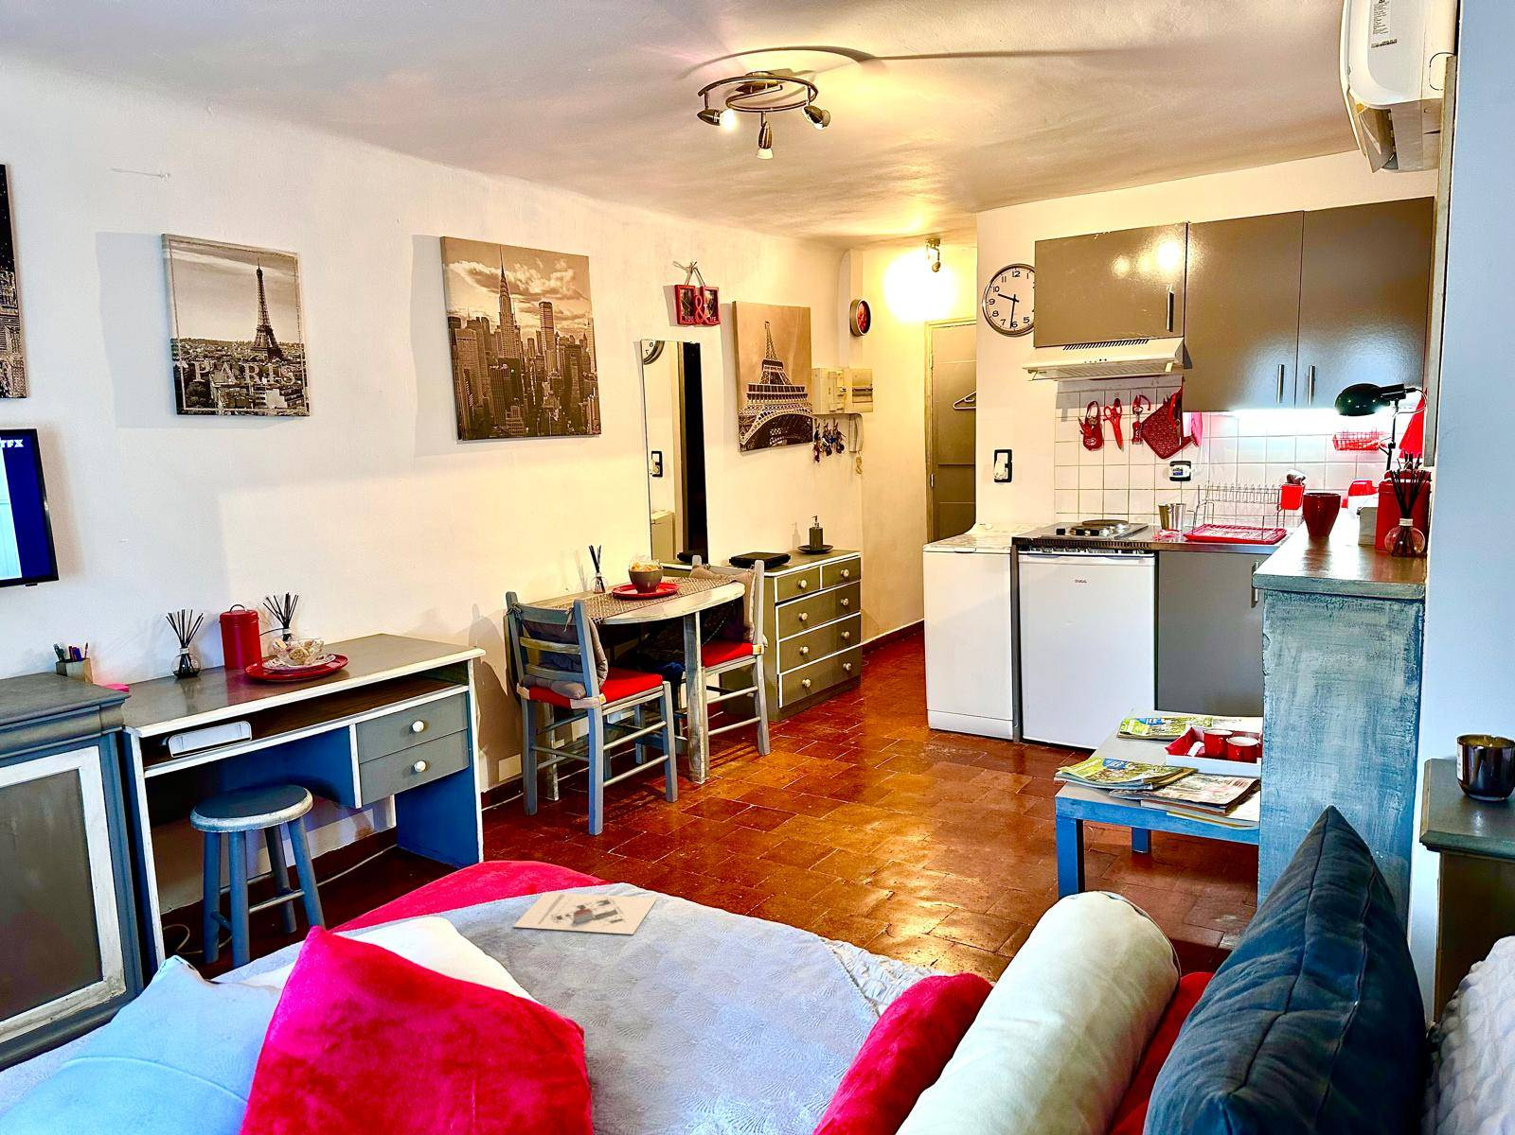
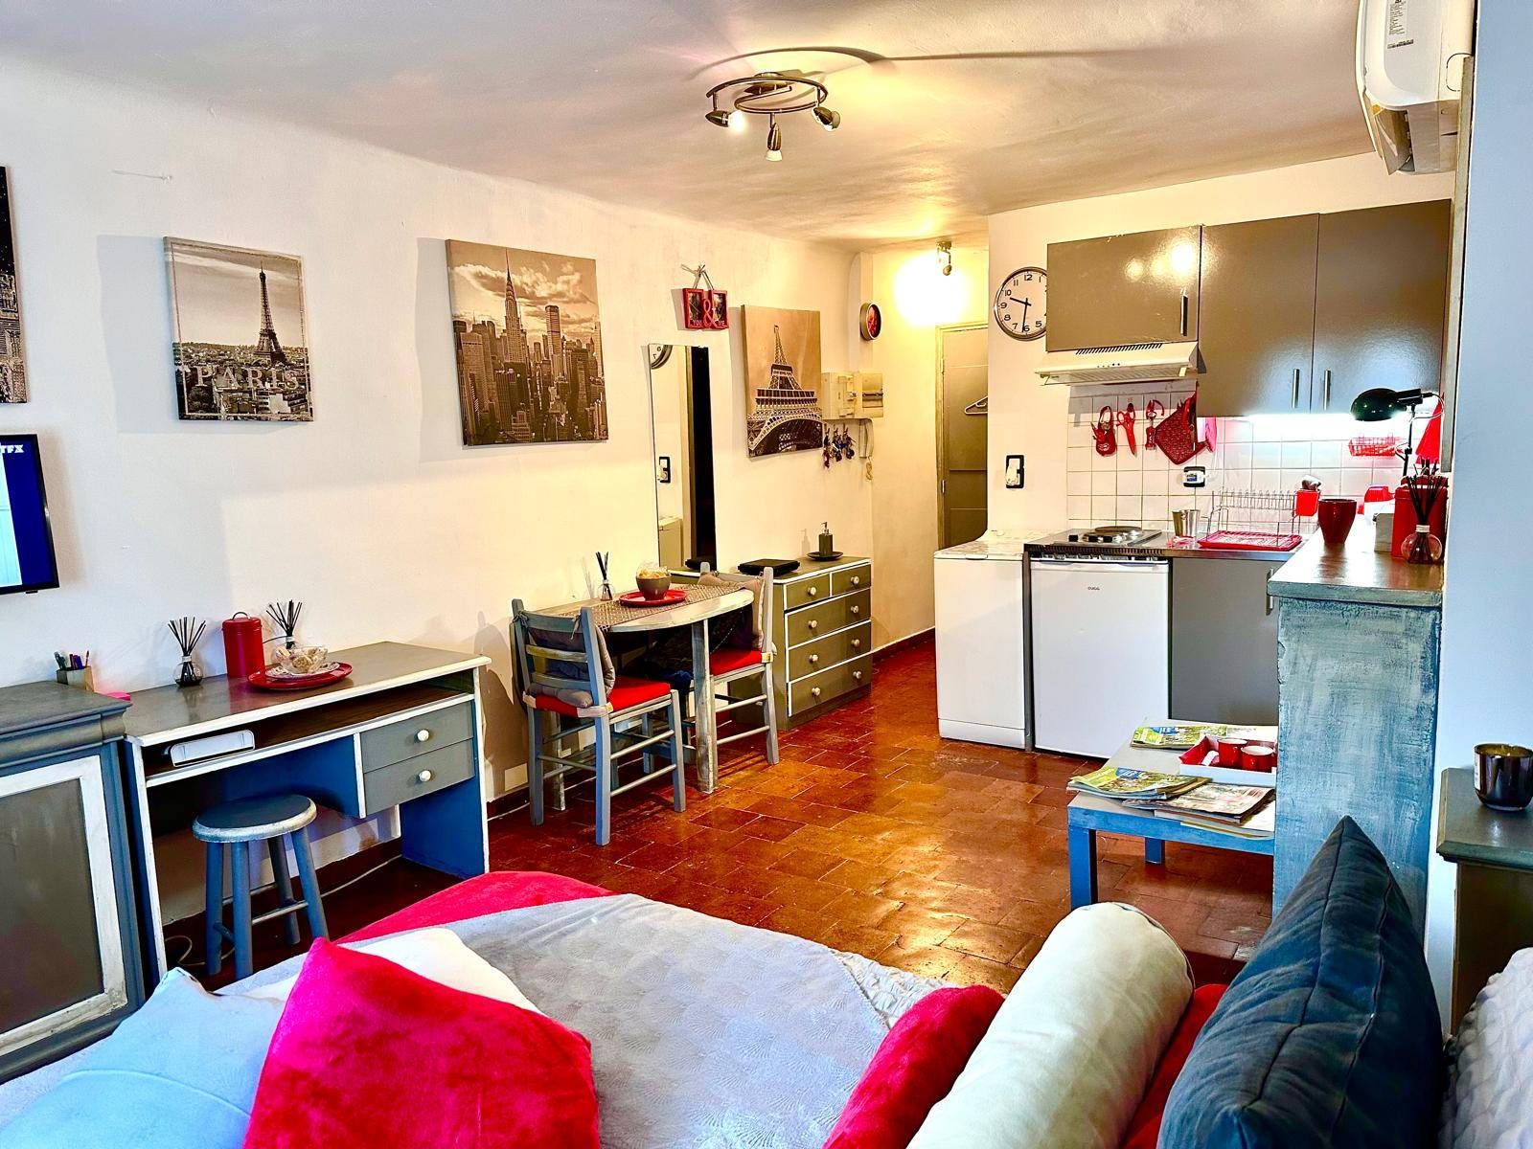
- architectural model (586, 907)
